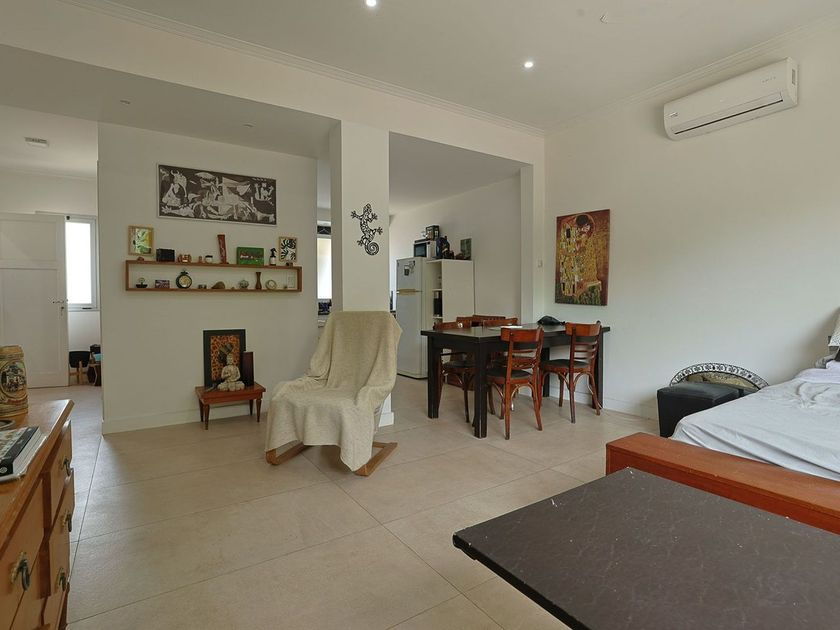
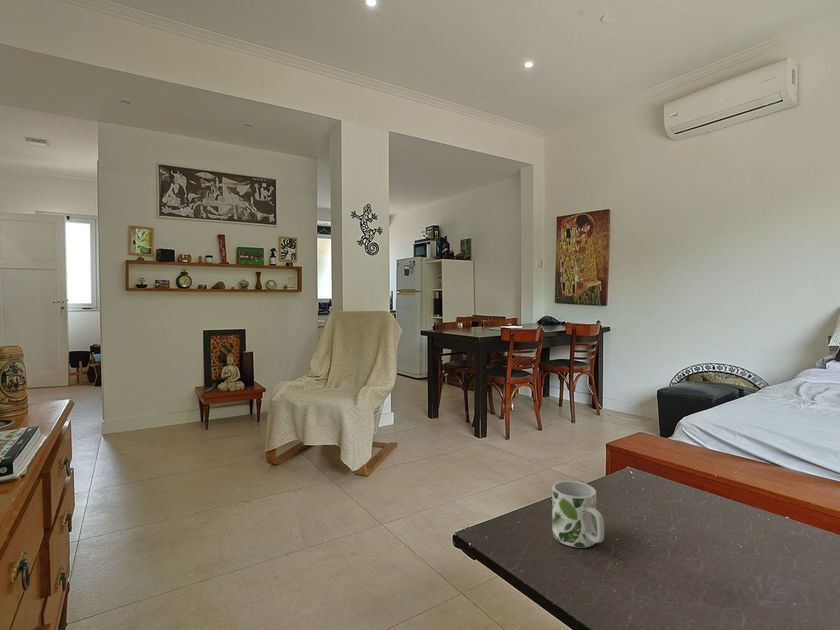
+ mug (580, 517)
